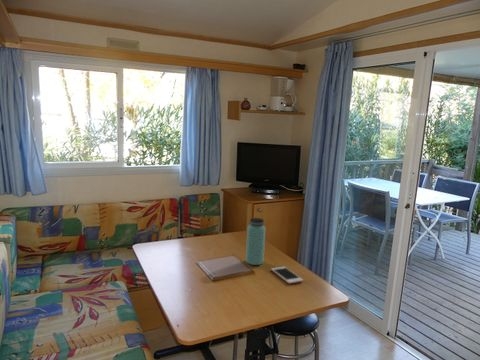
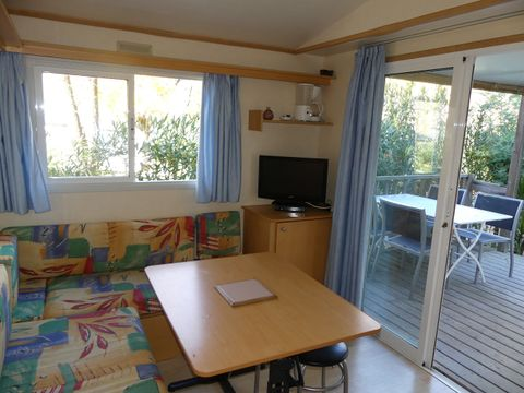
- cell phone (286, 274)
- bottle (255, 240)
